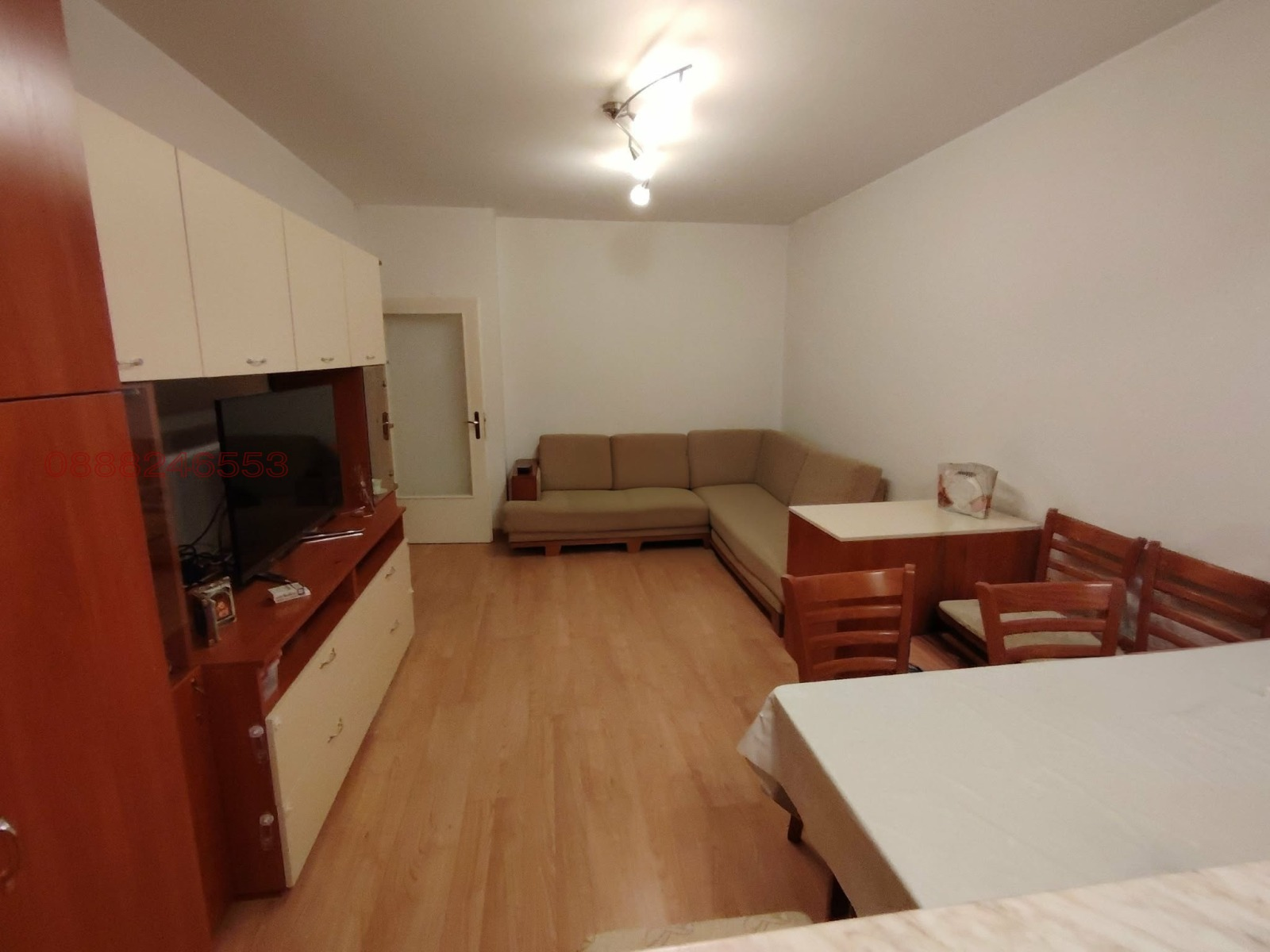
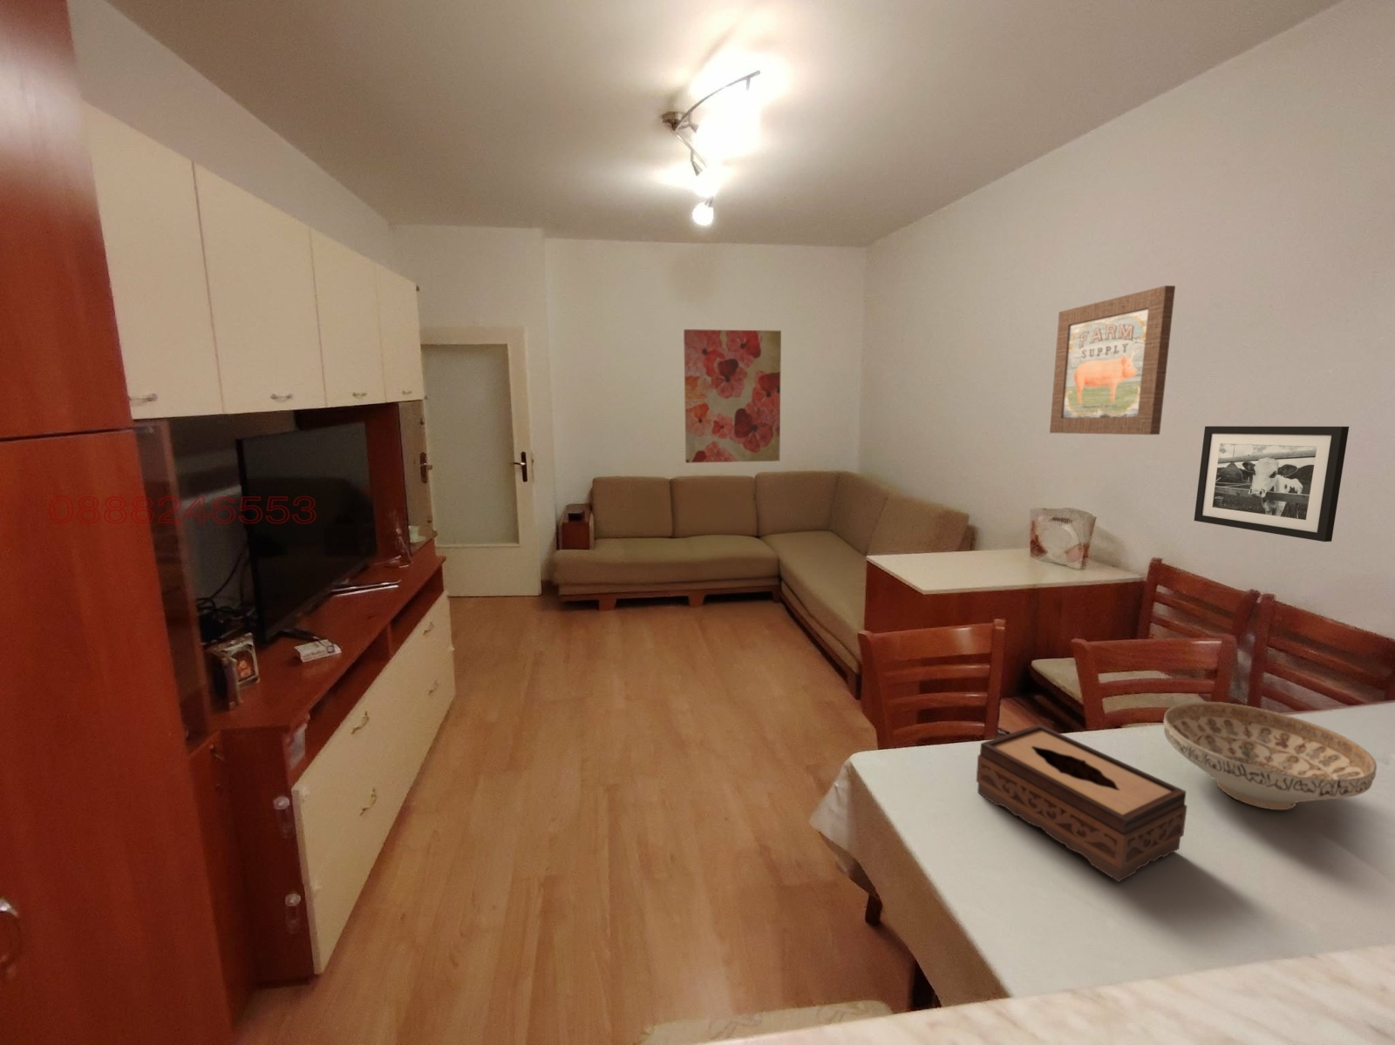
+ wall art (1105, 368)
+ wall art (733, 397)
+ tissue box (1073, 793)
+ picture frame (1262, 479)
+ decorative bowl (1258, 764)
